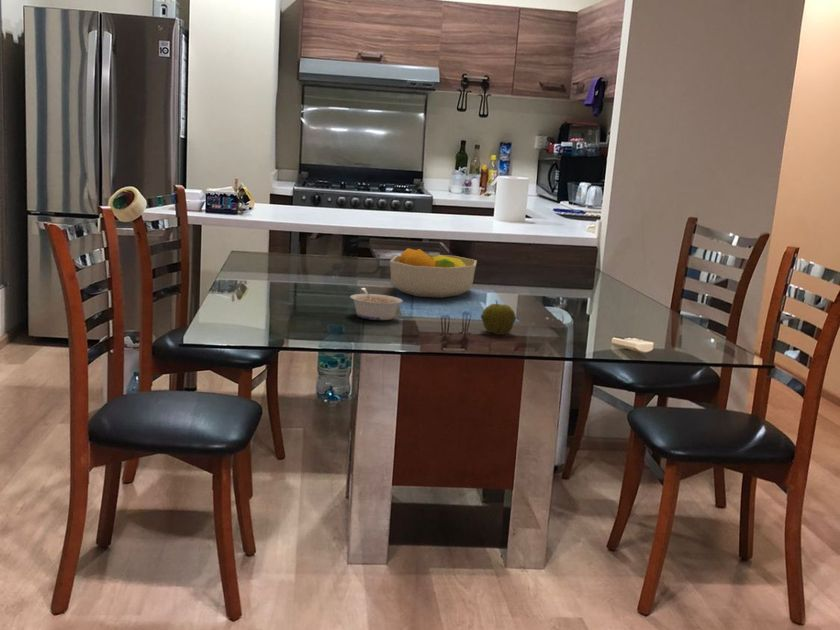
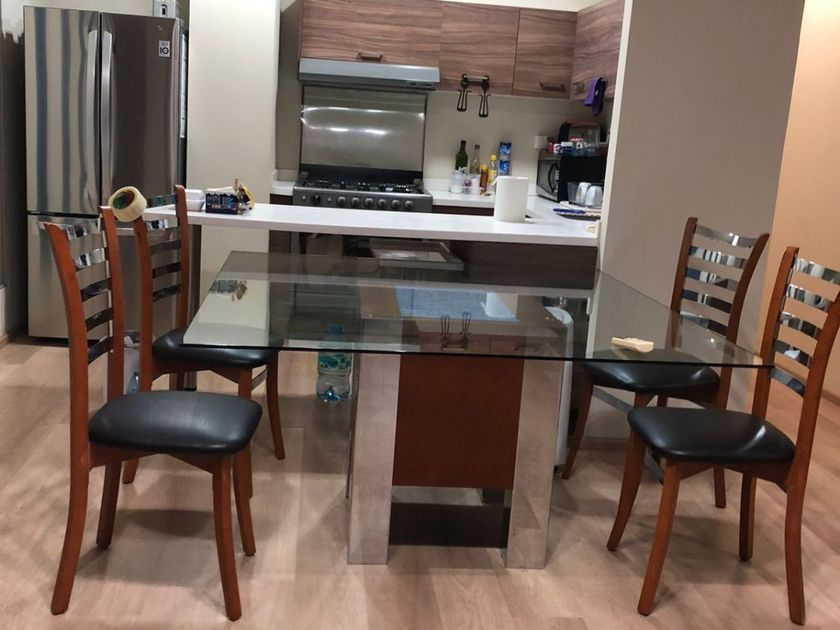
- fruit bowl (434, 269)
- legume (374, 305)
- apple (497, 316)
